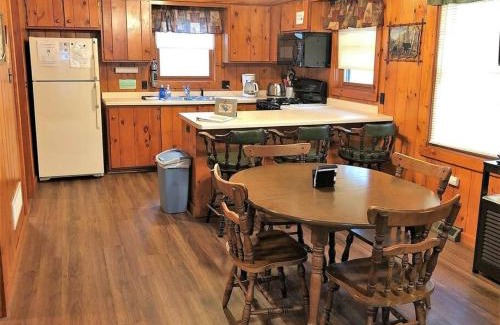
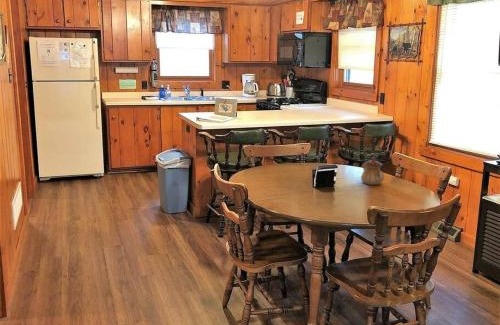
+ teapot (373, 170)
